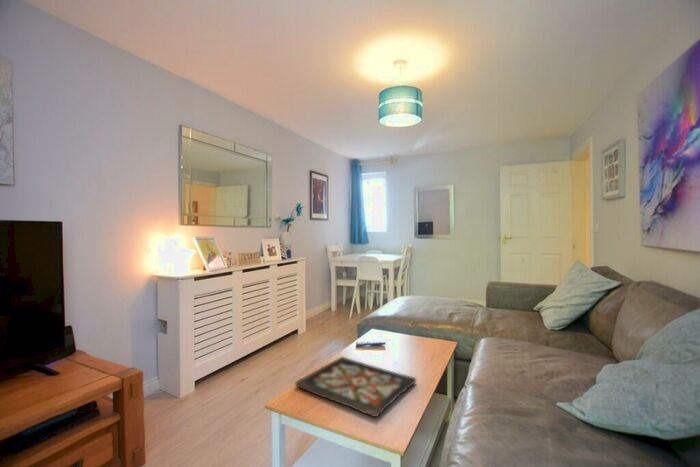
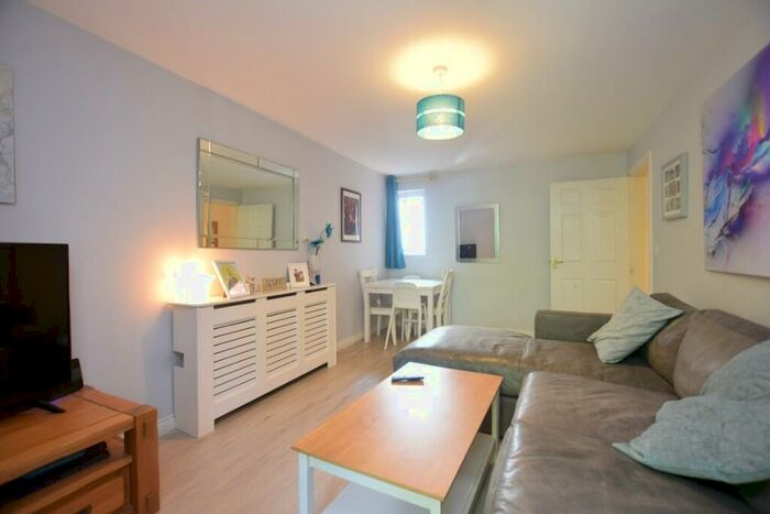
- decorative tray (356, 382)
